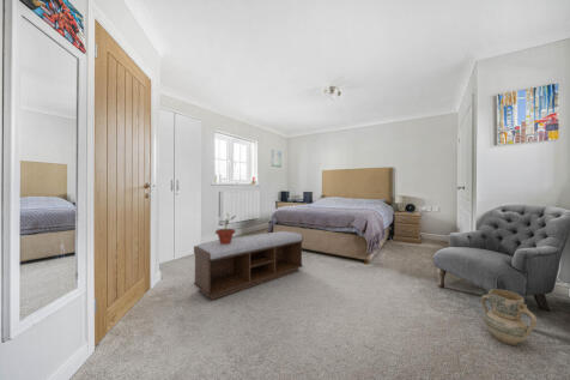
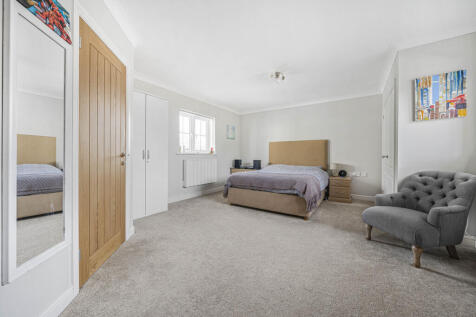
- potted plant (225, 228)
- ceramic jug (505, 316)
- bench (254, 258)
